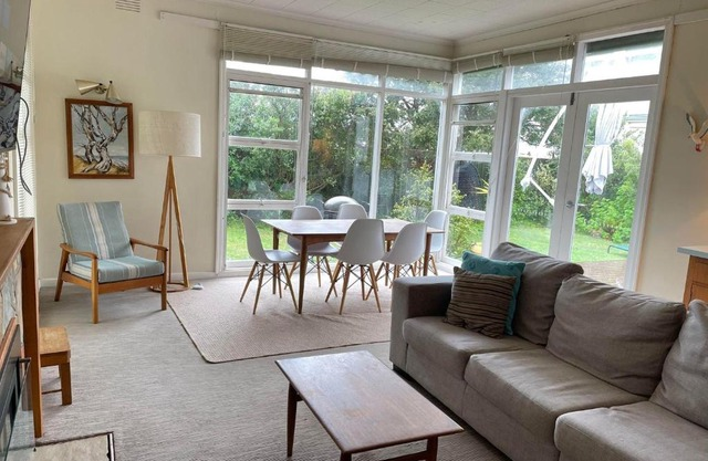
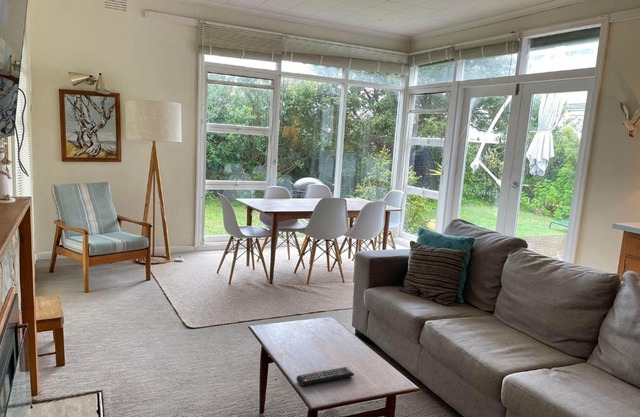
+ remote control (325, 376)
